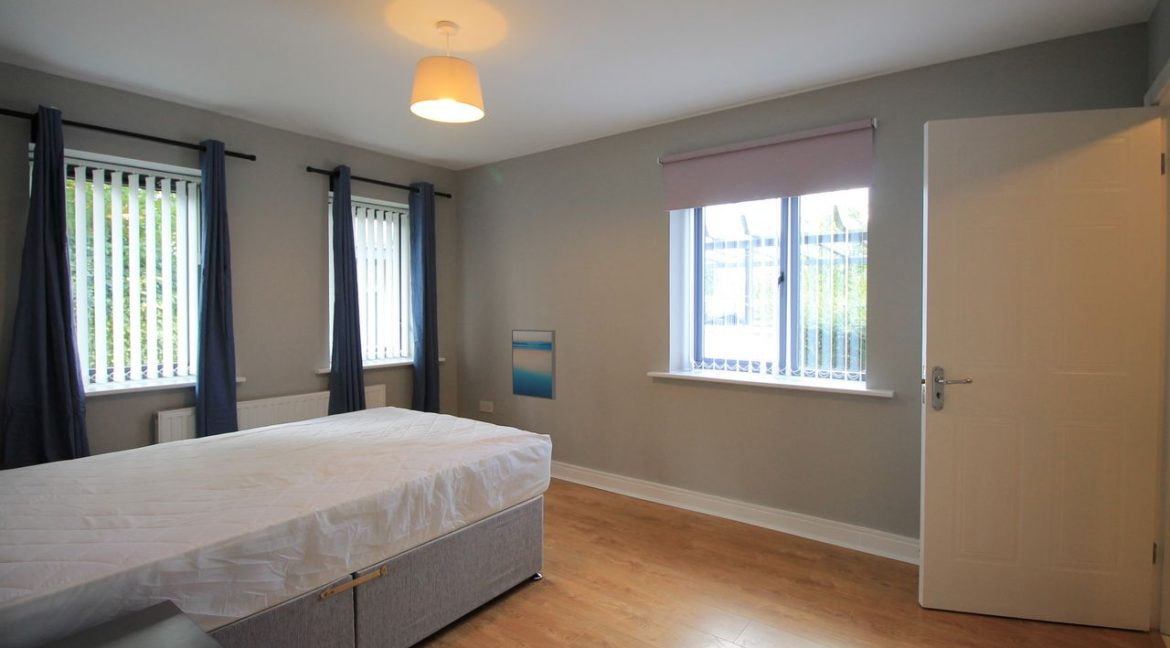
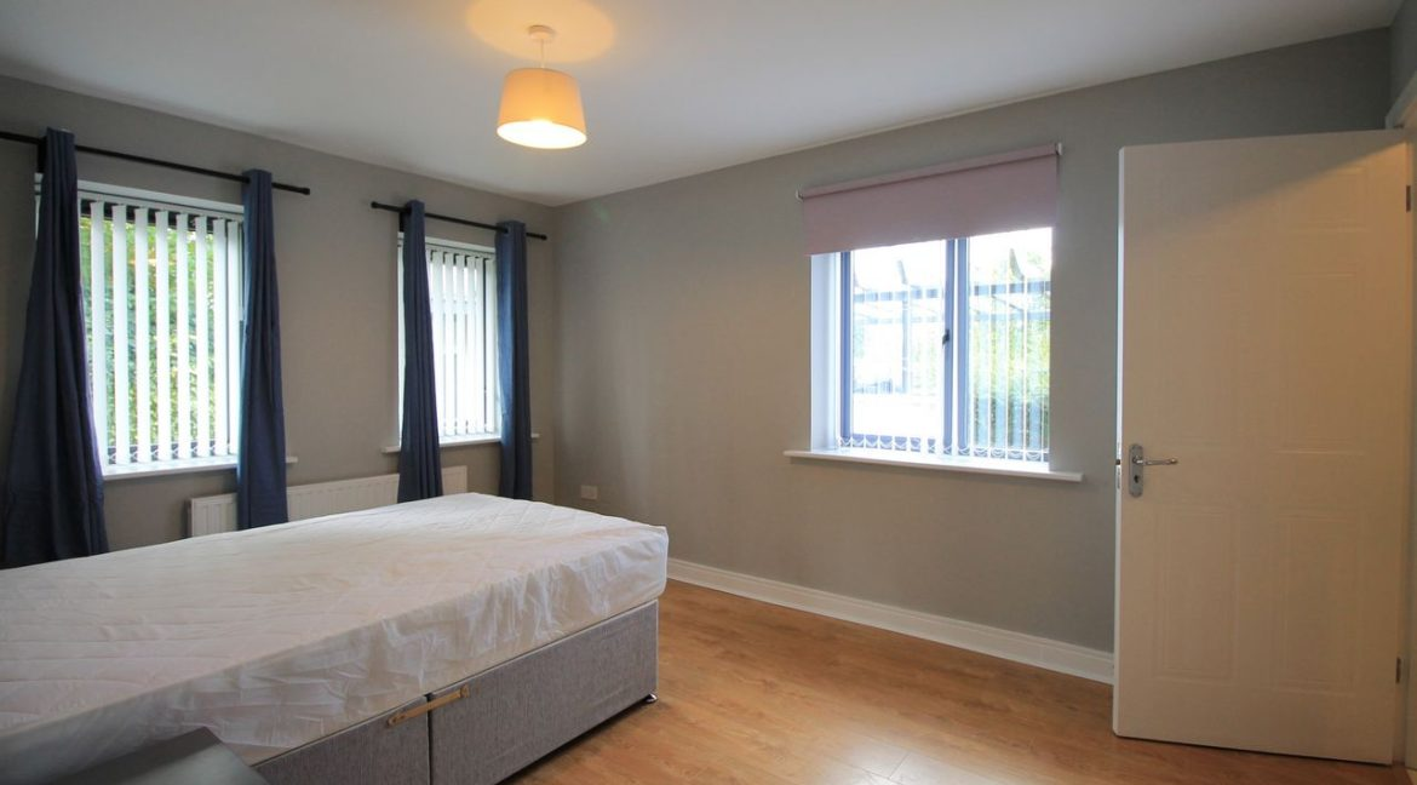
- wall art (533, 363)
